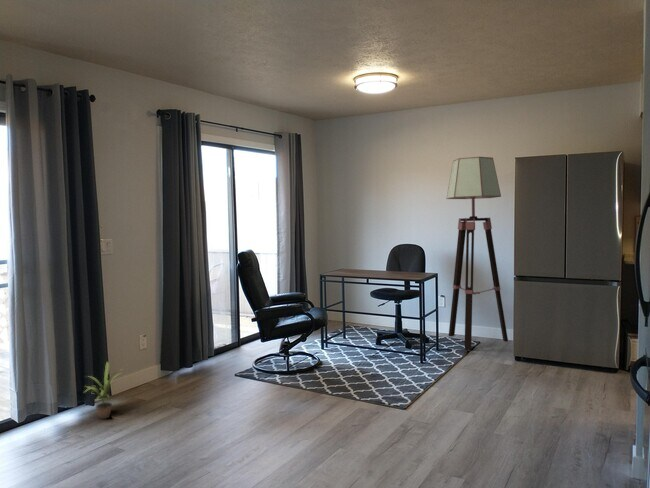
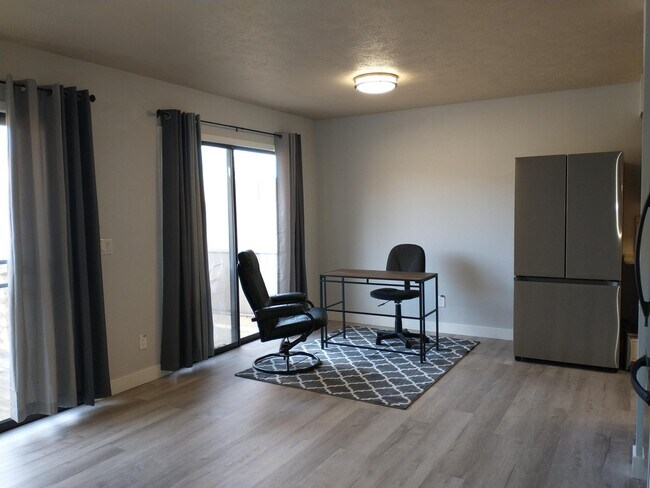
- potted plant (106, 392)
- floor lamp (472, 250)
